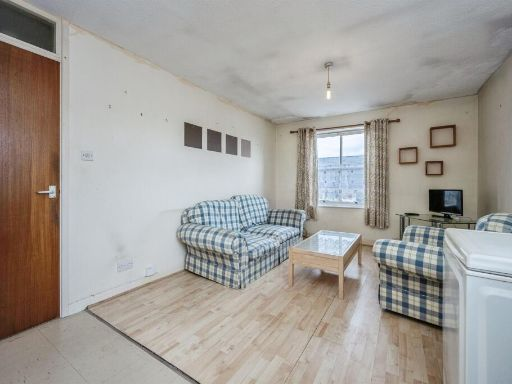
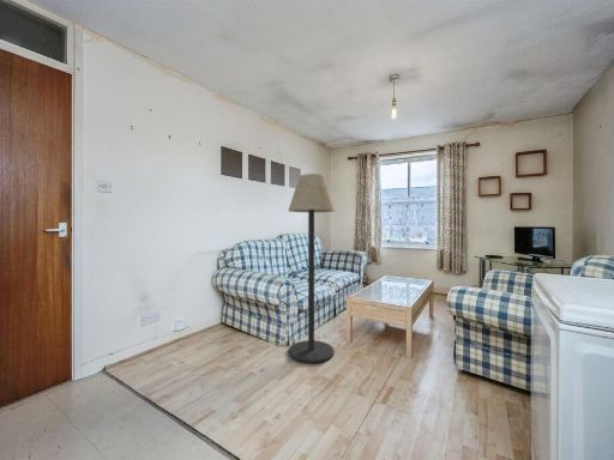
+ floor lamp (311, 264)
